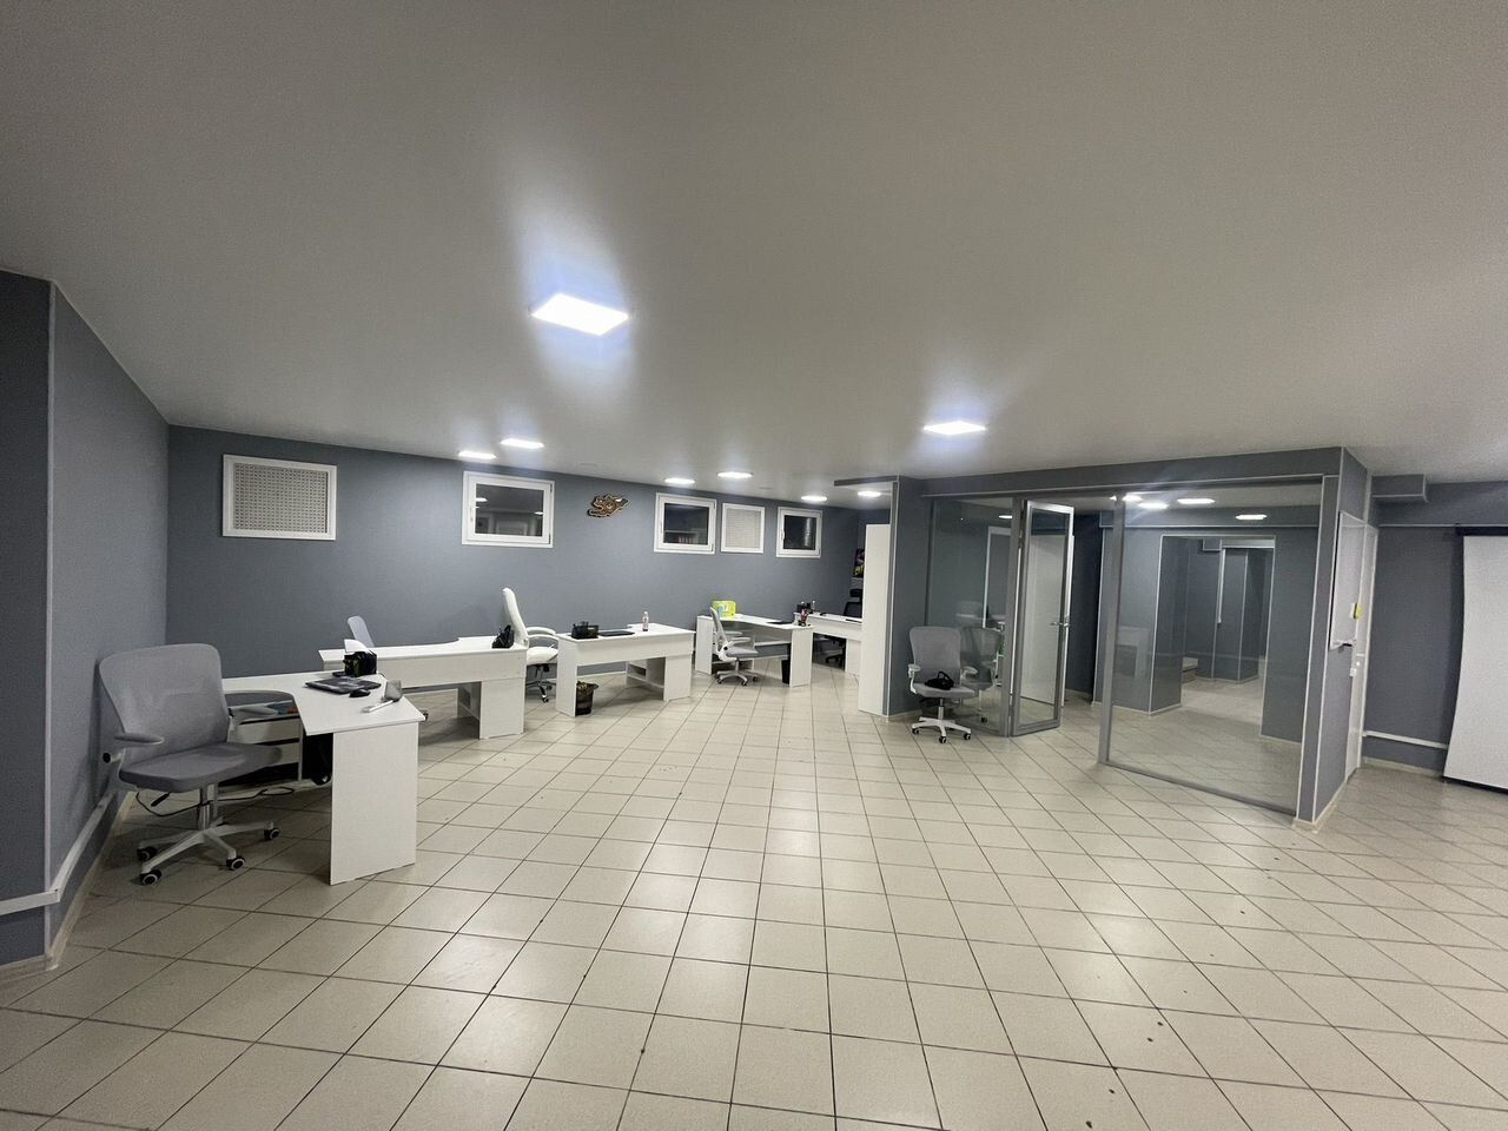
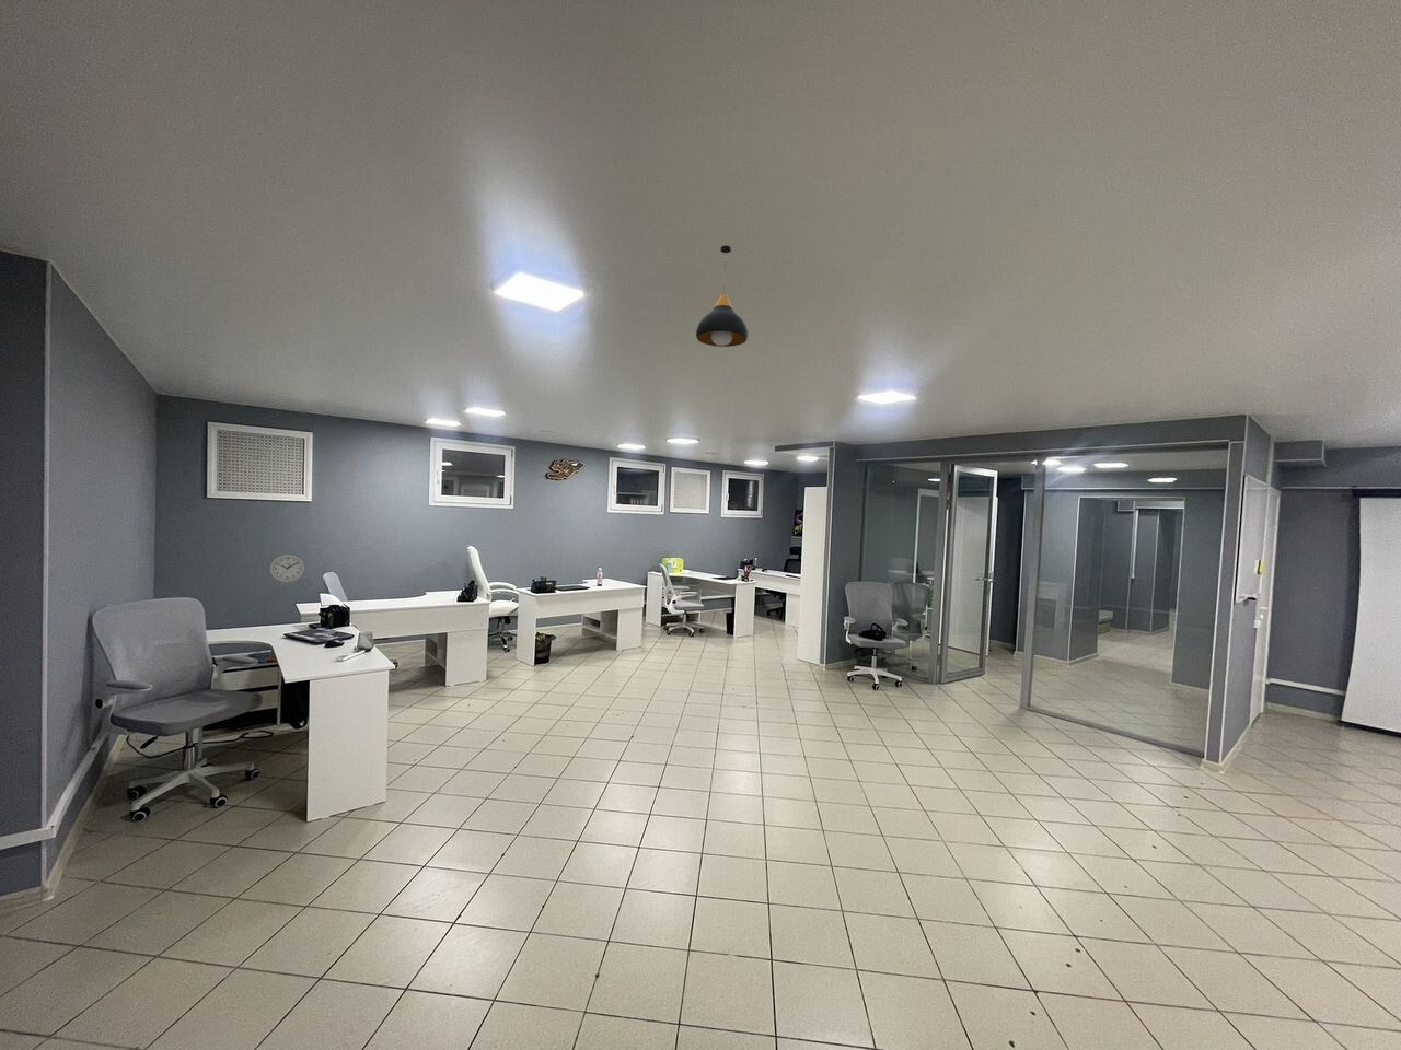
+ wall clock (287, 568)
+ pendant light (724, 297)
